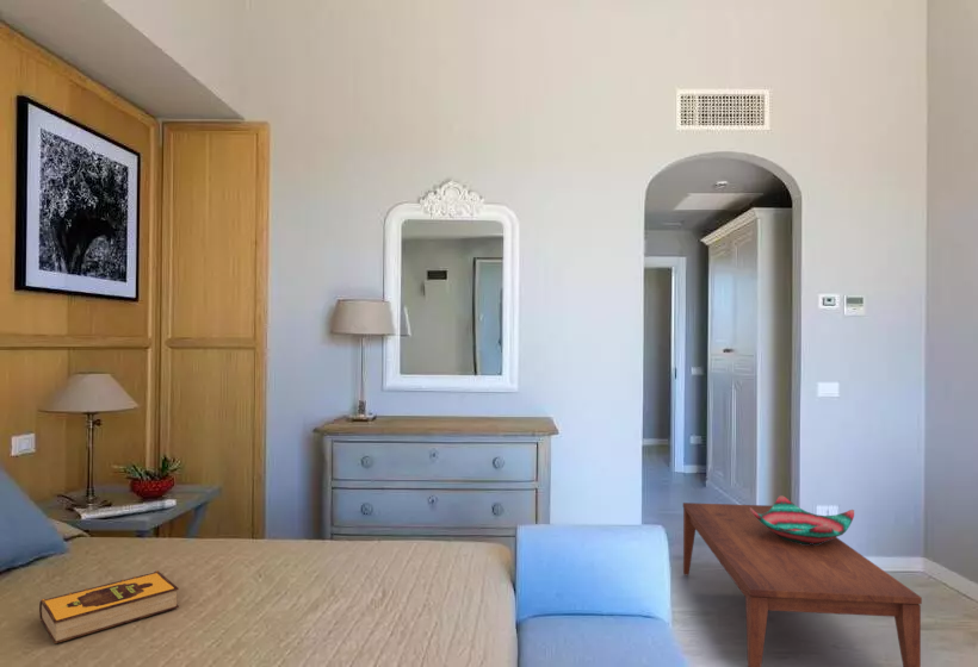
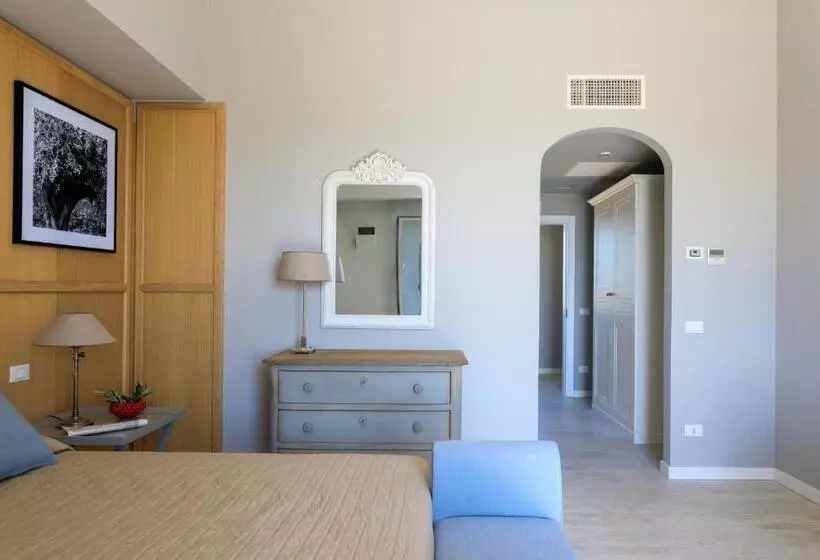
- hardback book (110, 603)
- decorative bowl (801, 522)
- coffee table (775, 582)
